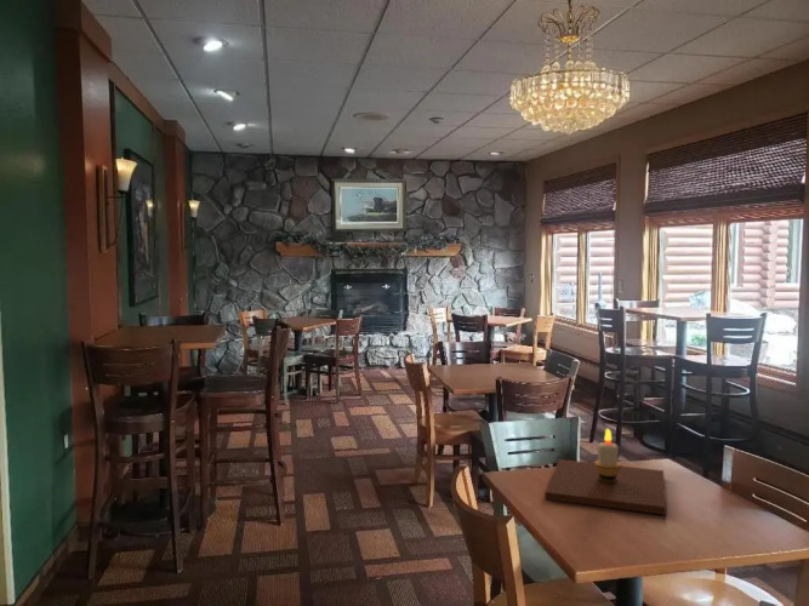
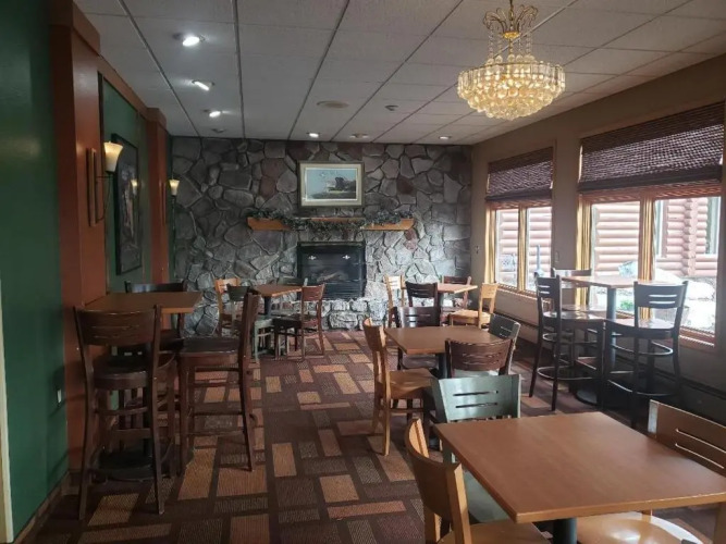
- candle (608, 458)
